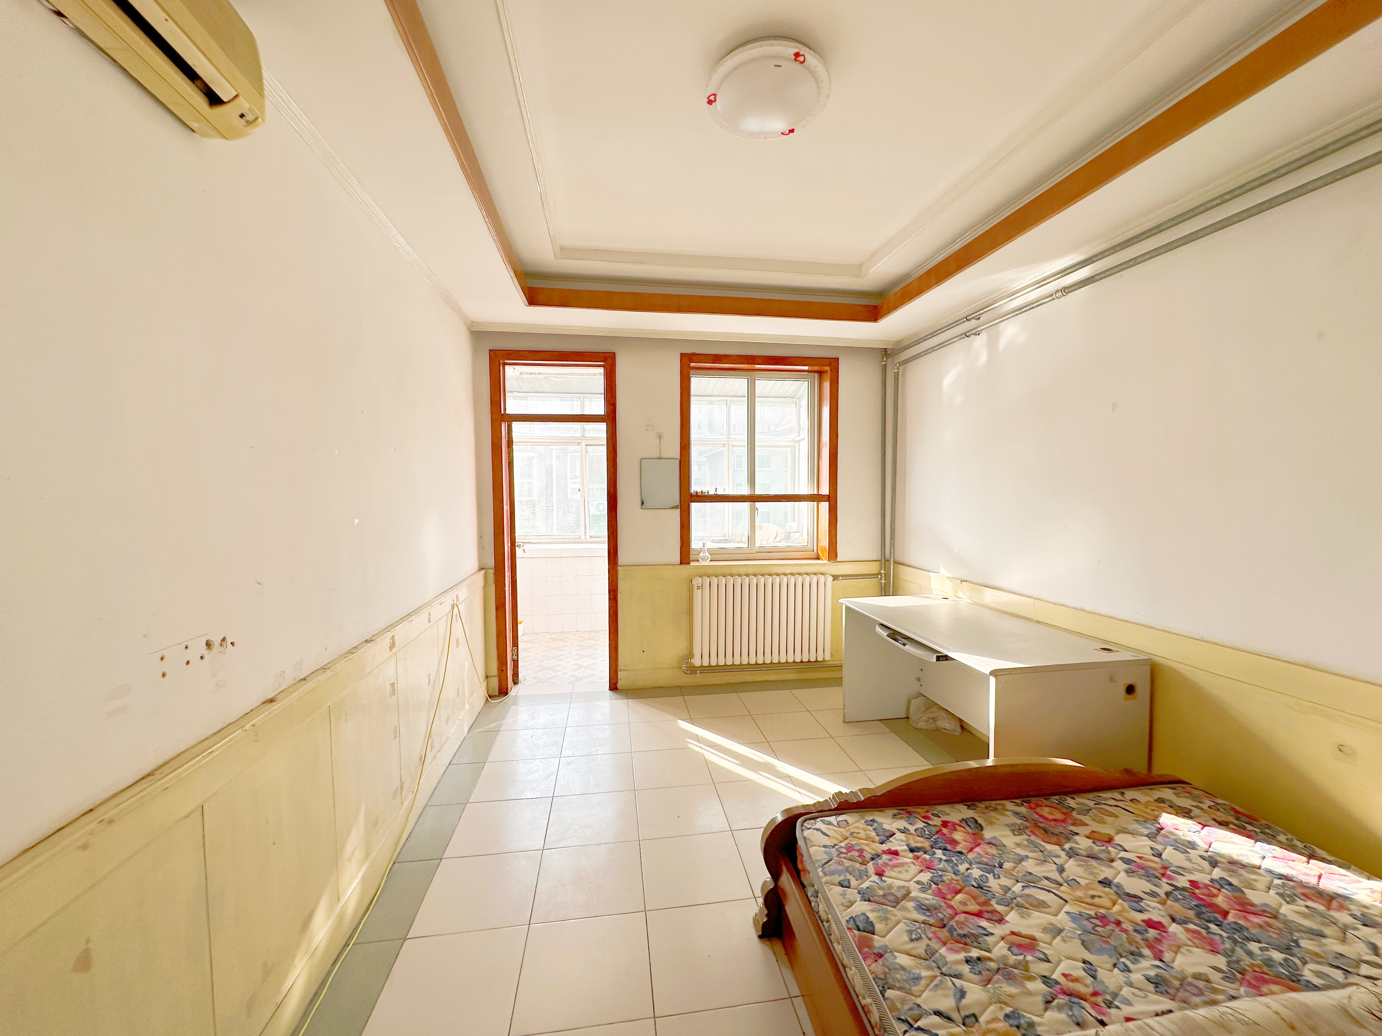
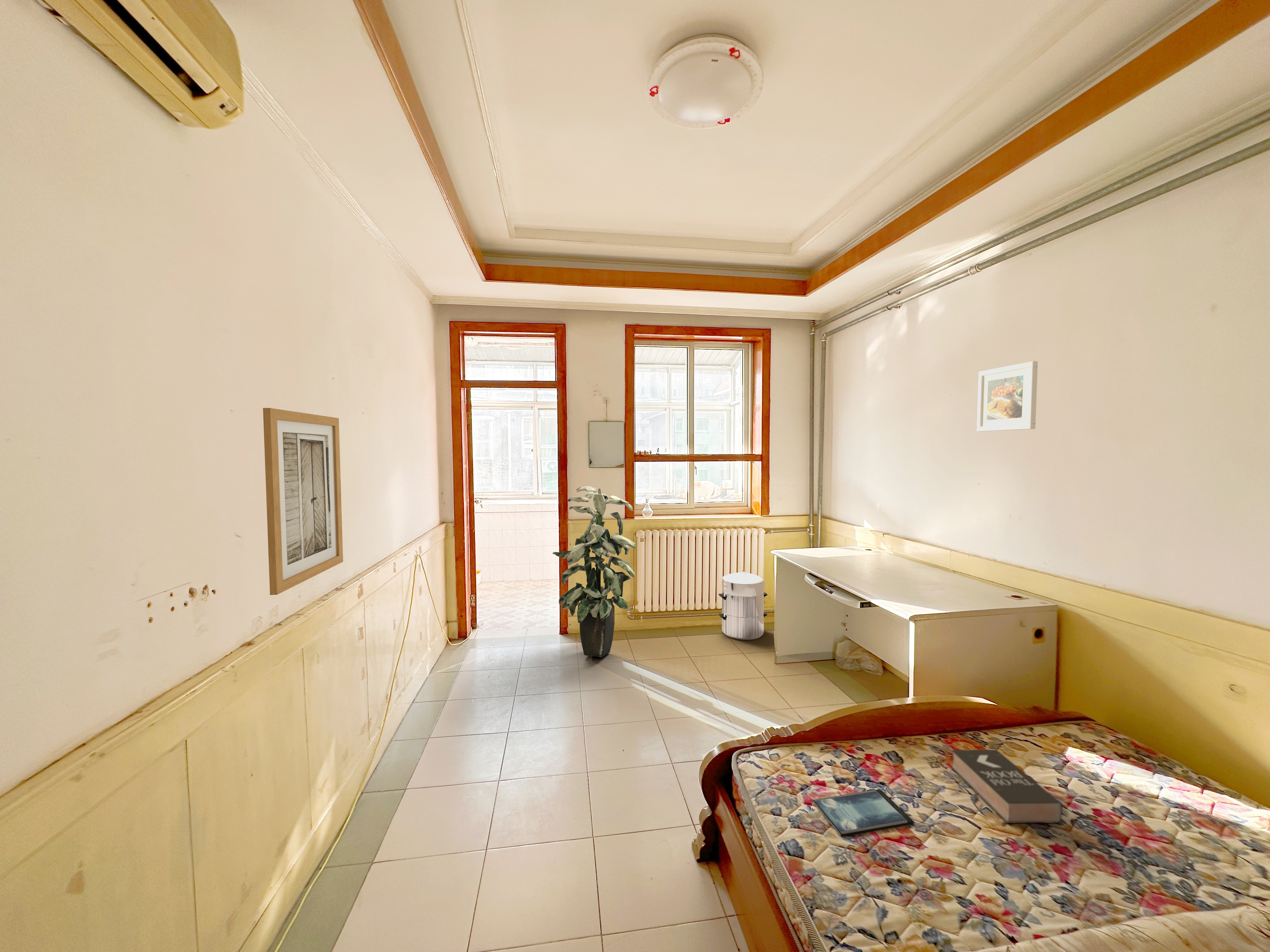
+ tablet (861, 812)
+ book (1002, 783)
+ waste bin (743, 602)
+ indoor plant (594, 569)
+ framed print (1005, 399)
+ wall art (309, 496)
